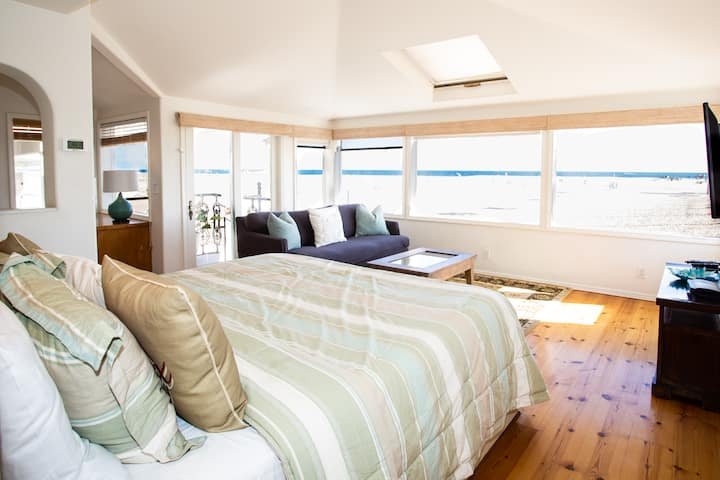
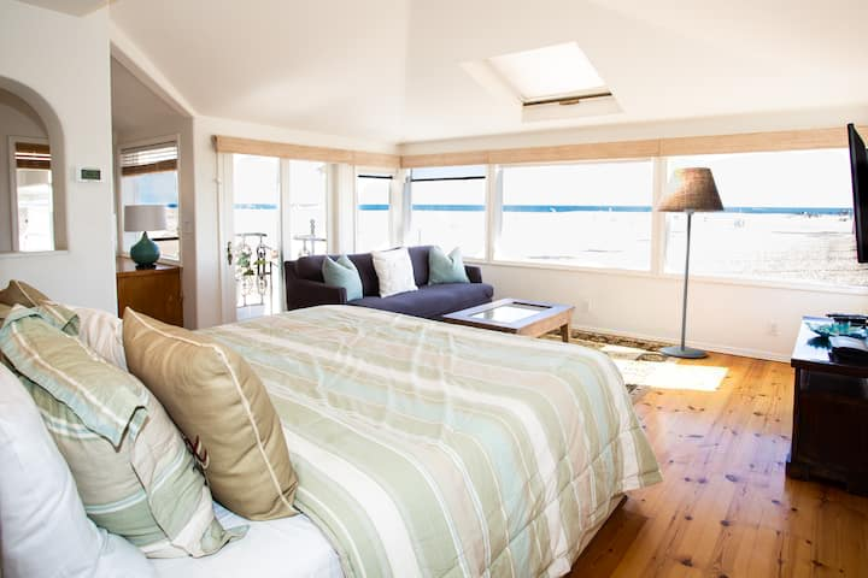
+ floor lamp (686, 263)
